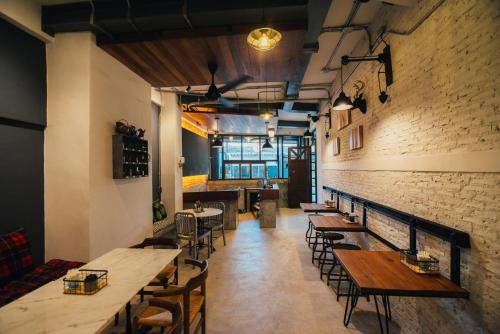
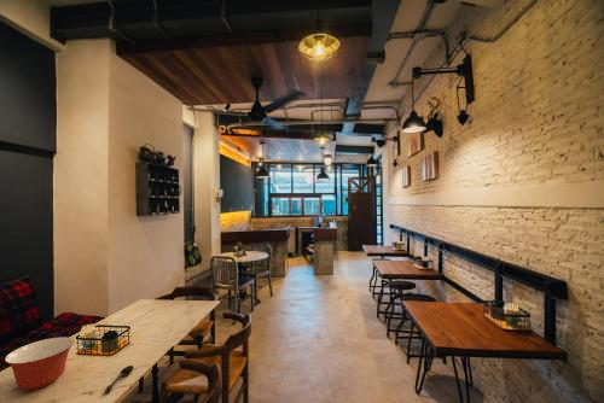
+ mixing bowl (41, 364)
+ spoon (118, 378)
